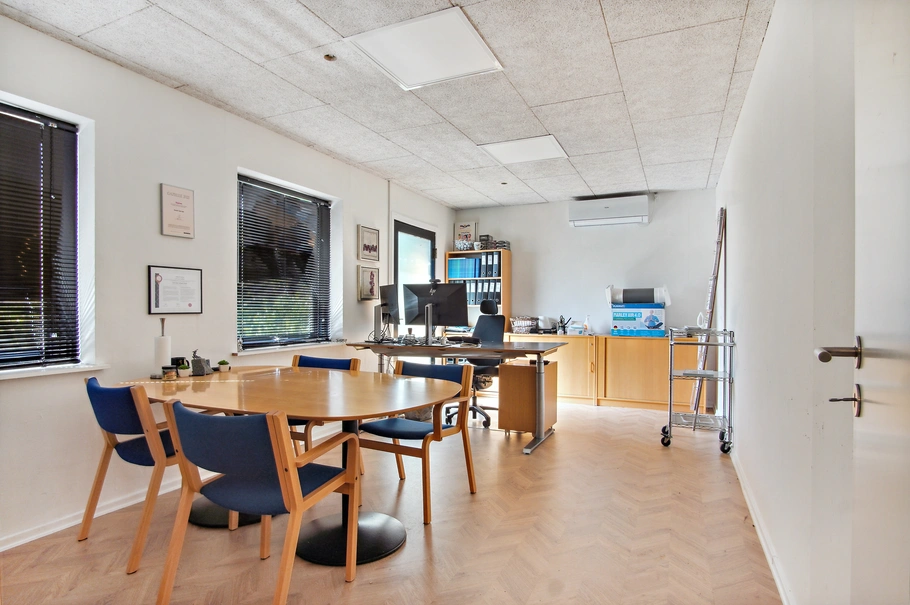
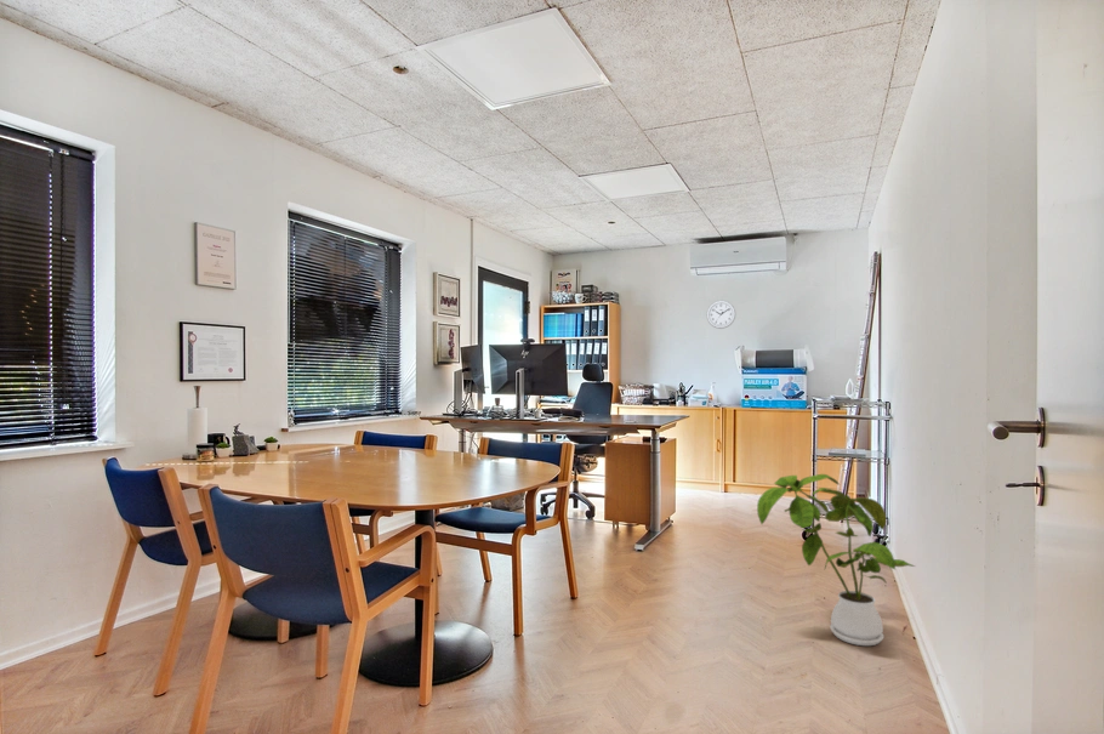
+ wall clock (721, 314)
+ house plant (829, 556)
